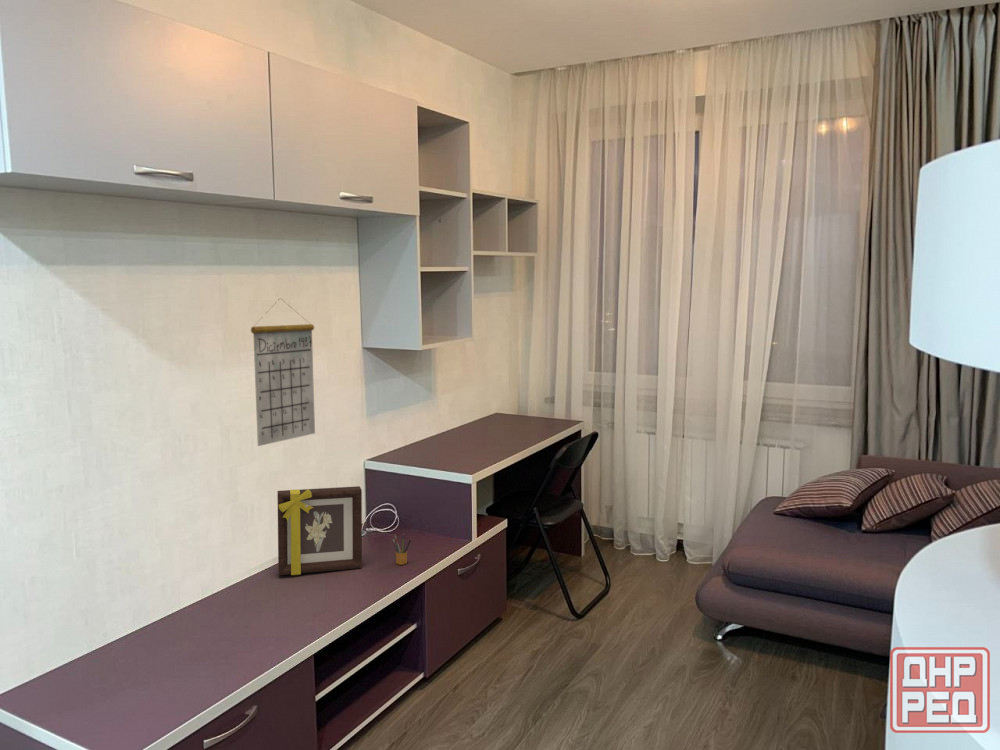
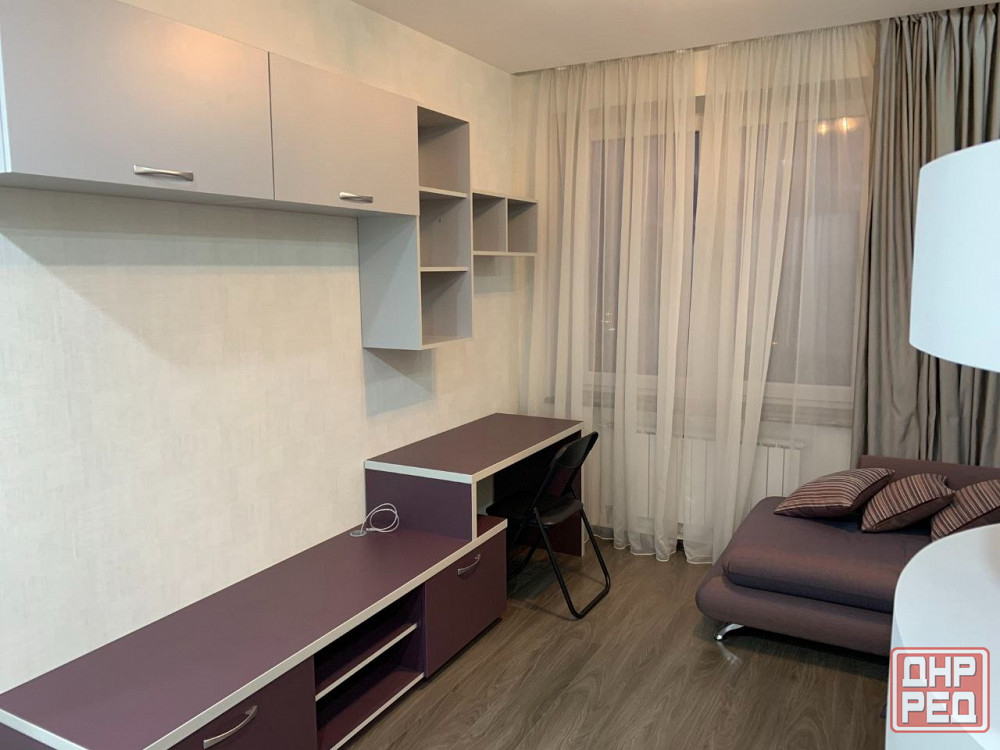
- picture frame (320, 528)
- calendar (285, 369)
- pencil box (402, 549)
